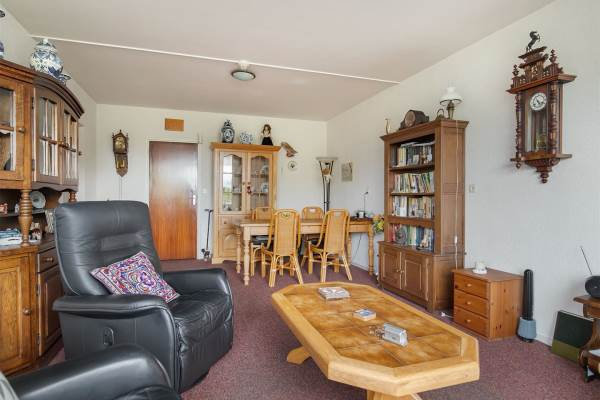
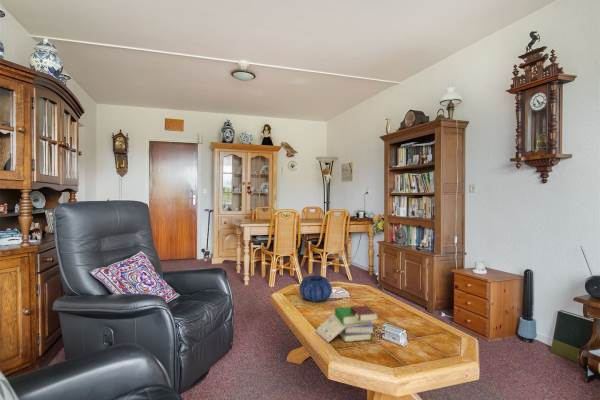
+ book (347, 322)
+ decorative bowl (315, 287)
